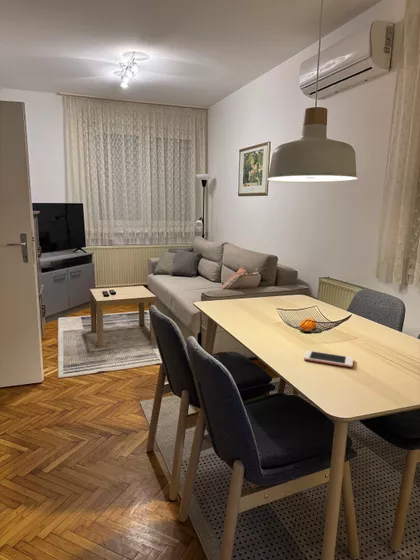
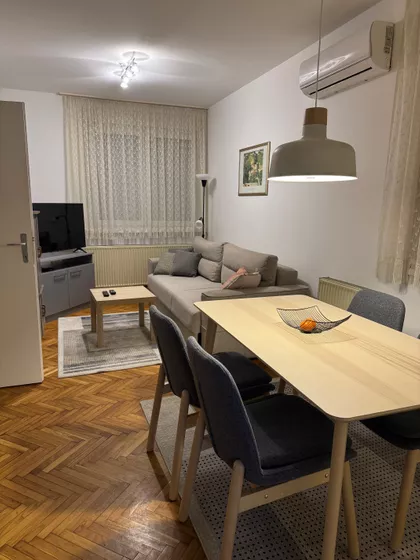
- cell phone (328, 358)
